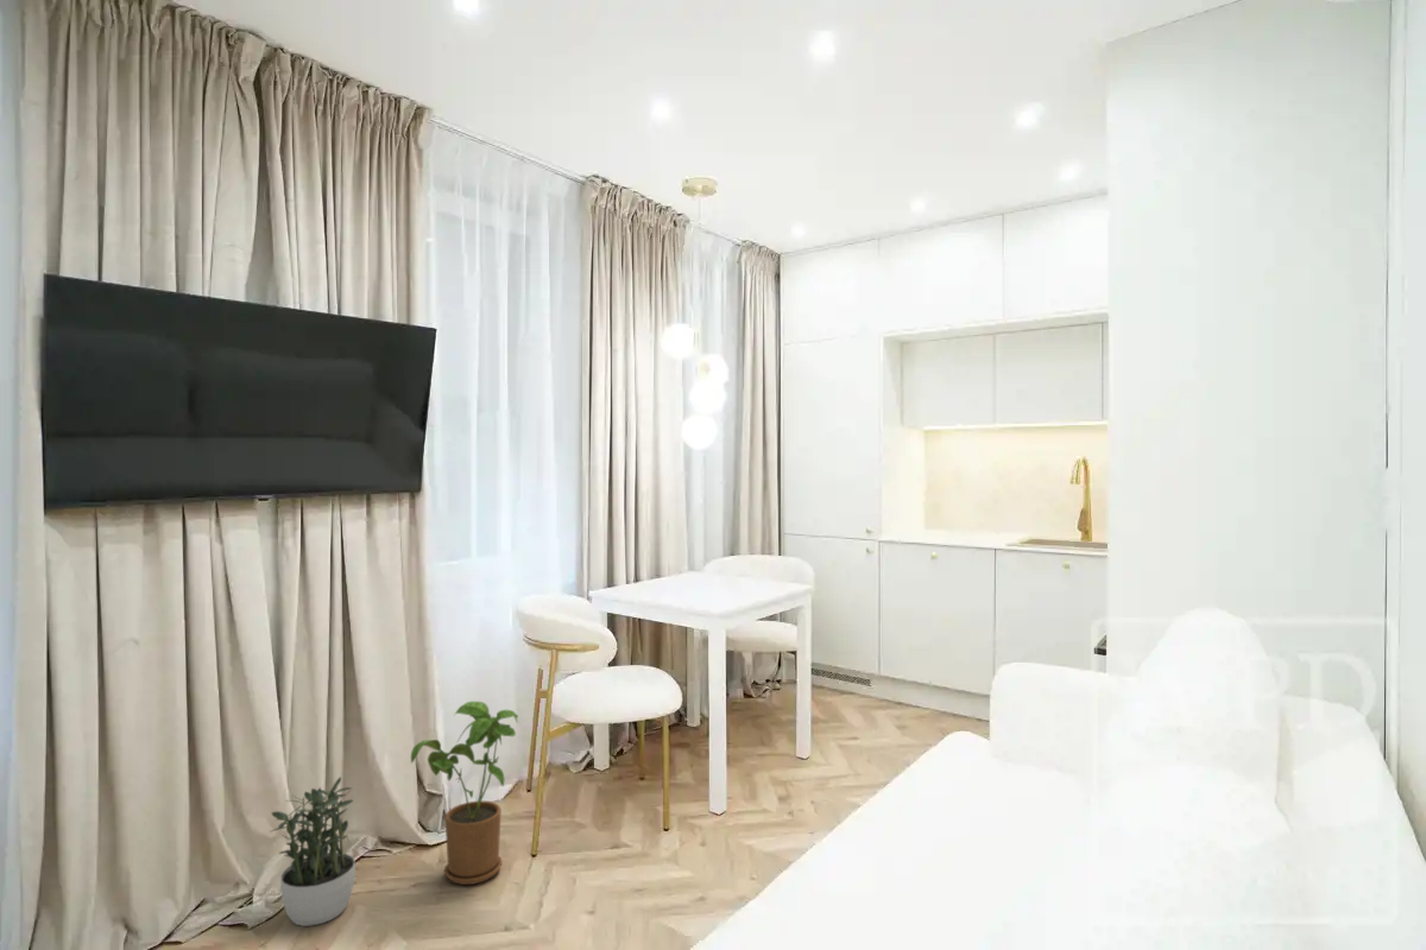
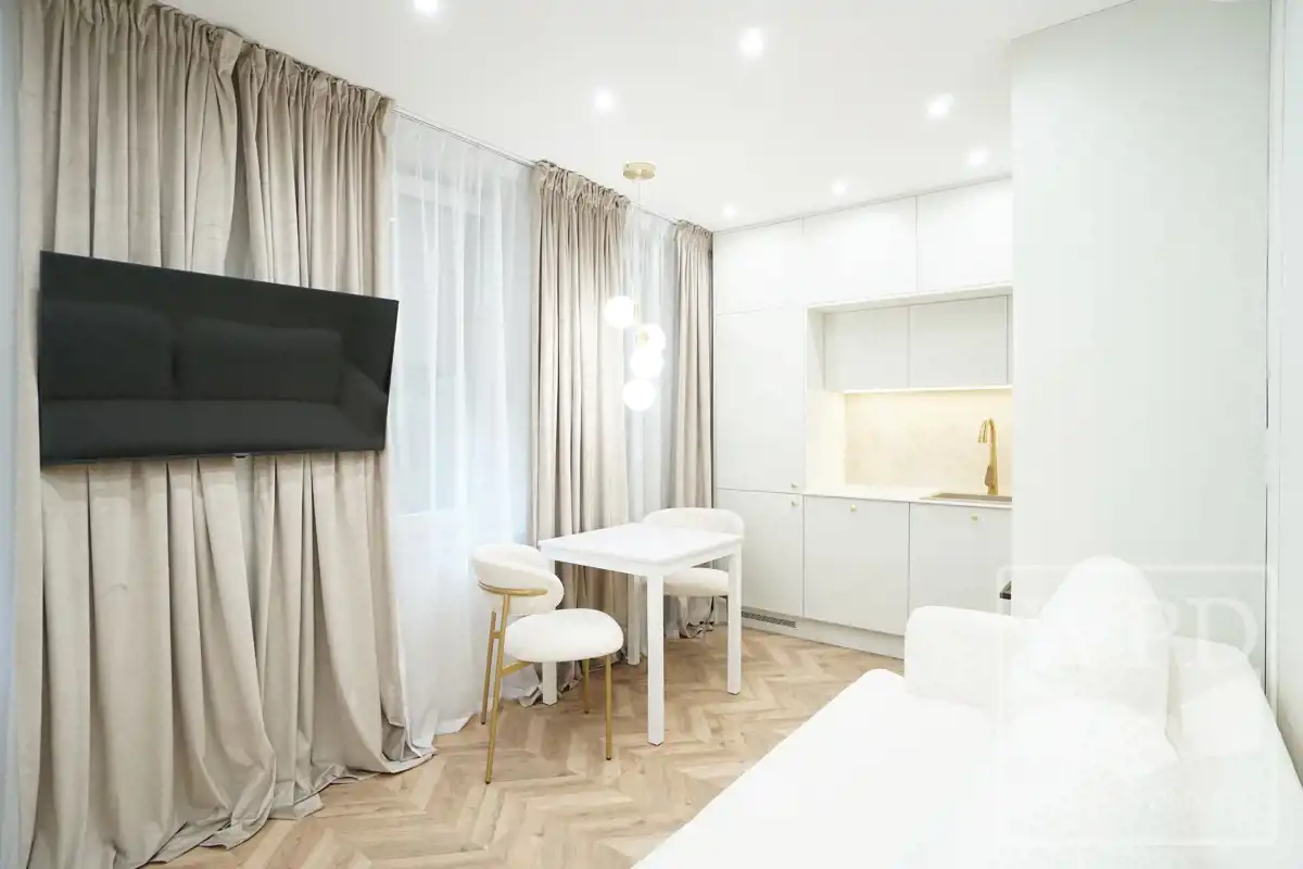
- potted plant (313, 848)
- house plant (466, 788)
